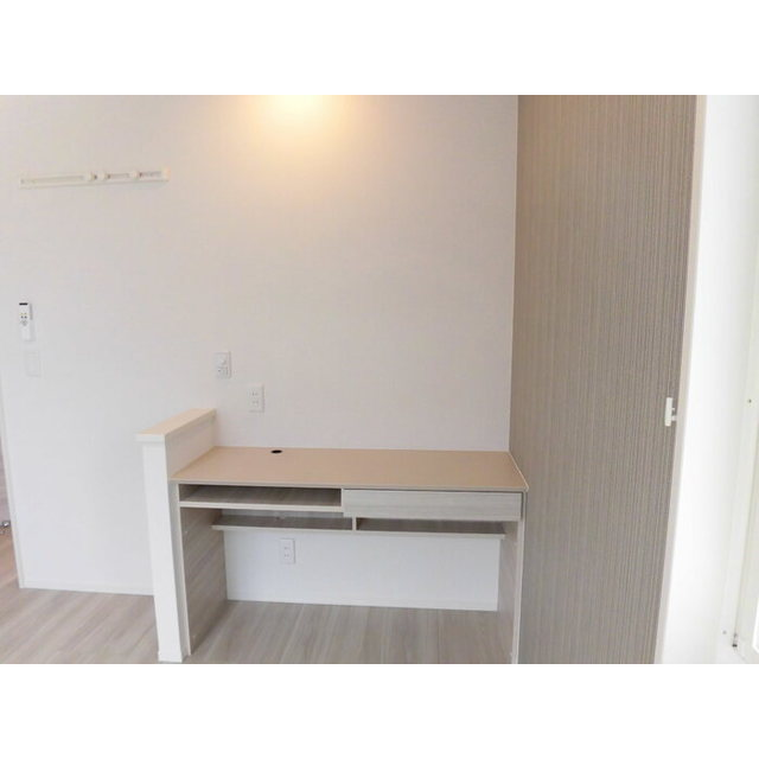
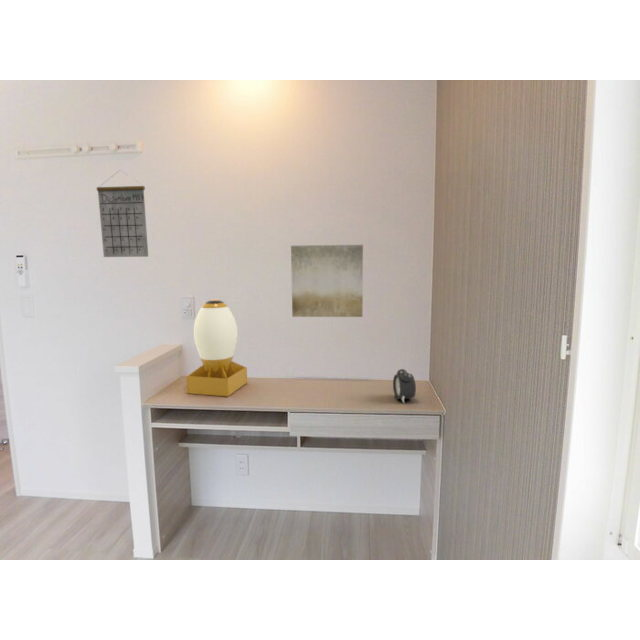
+ calendar (122, 213)
+ wall art (327, 281)
+ desk lamp (216, 344)
+ alarm clock (403, 384)
